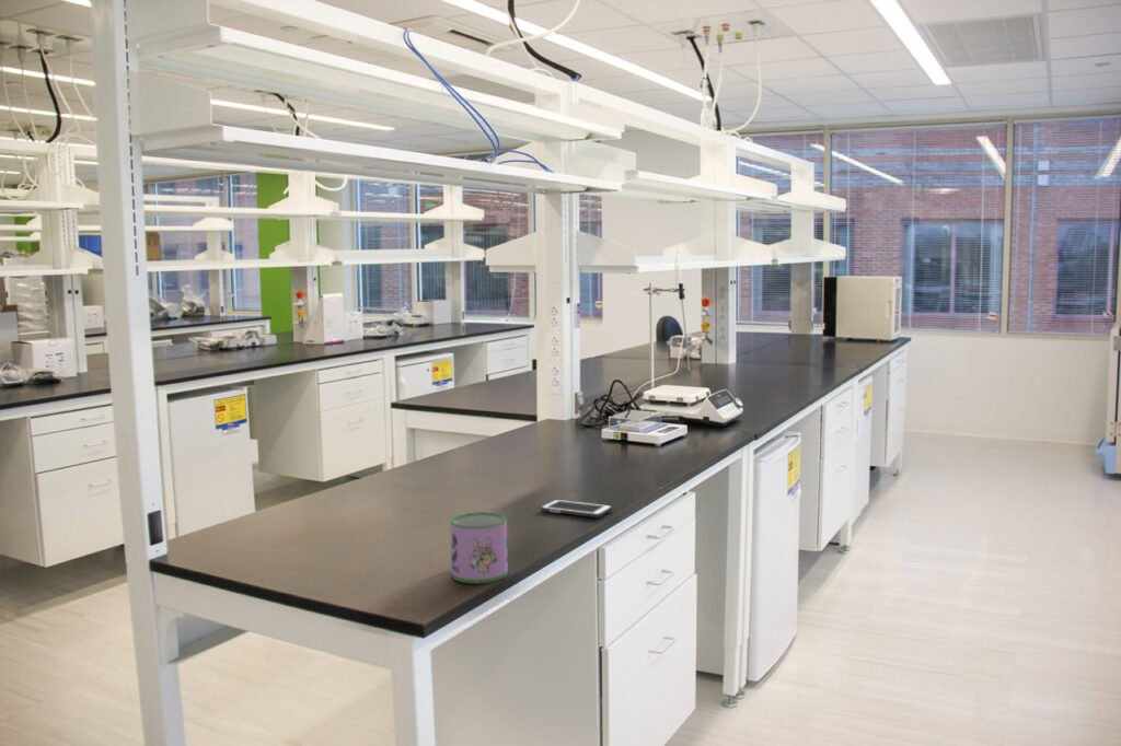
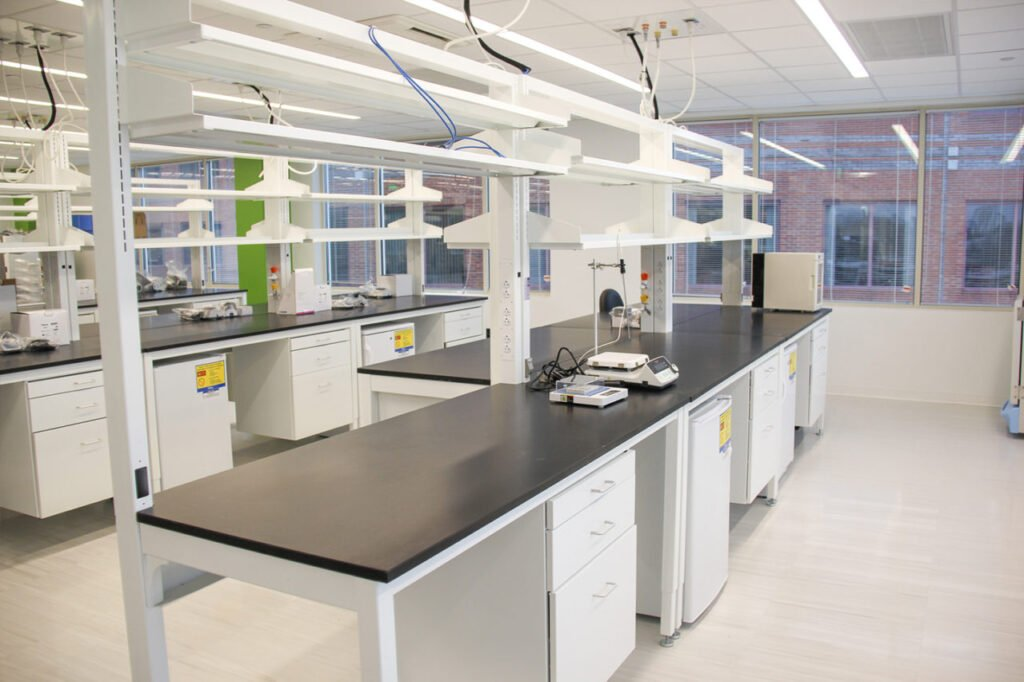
- mug (476, 543)
- cell phone (576, 508)
